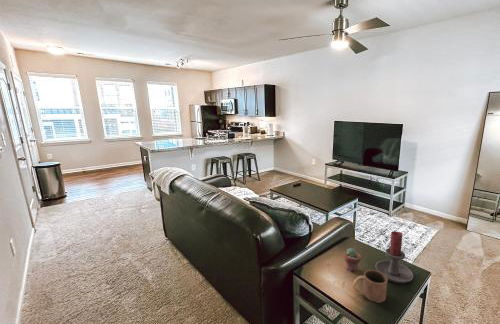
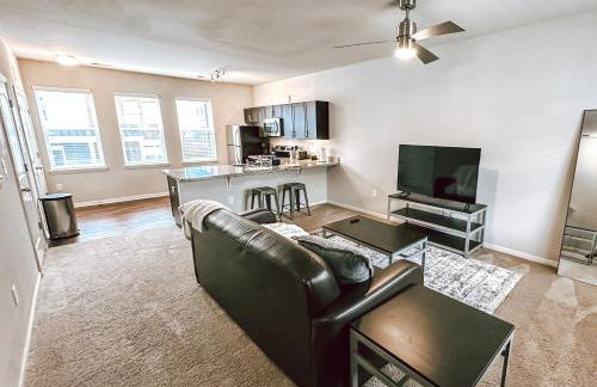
- candle holder (396, 251)
- potted succulent (351, 258)
- mug (369, 285)
